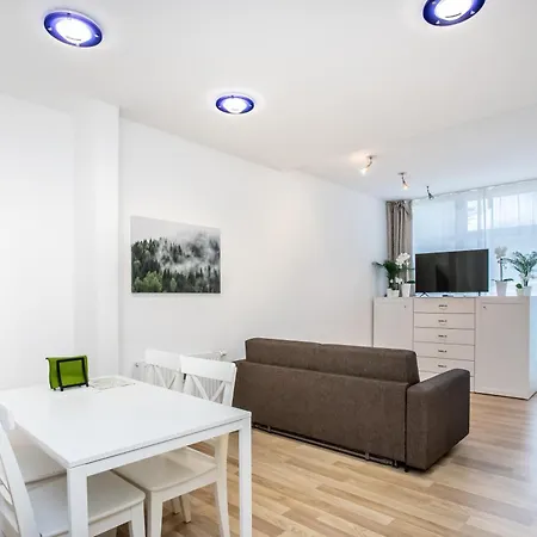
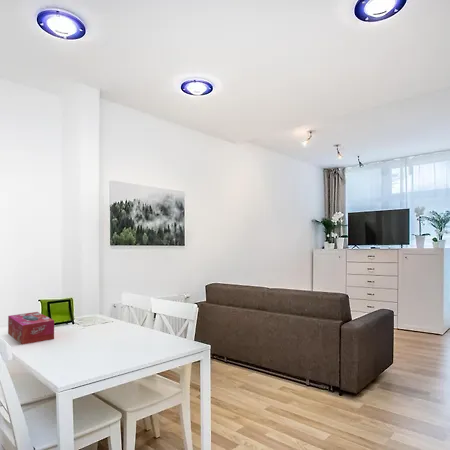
+ tissue box (30, 327)
